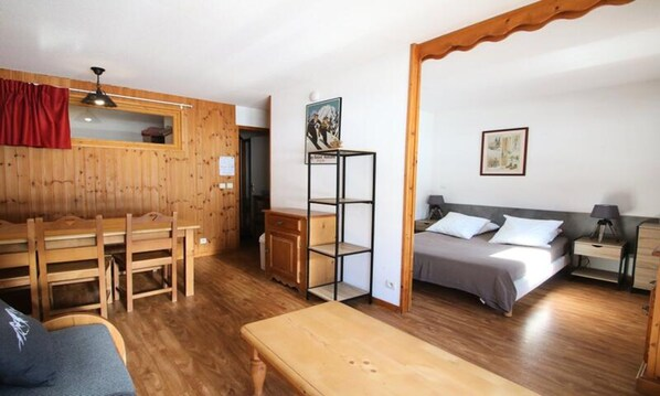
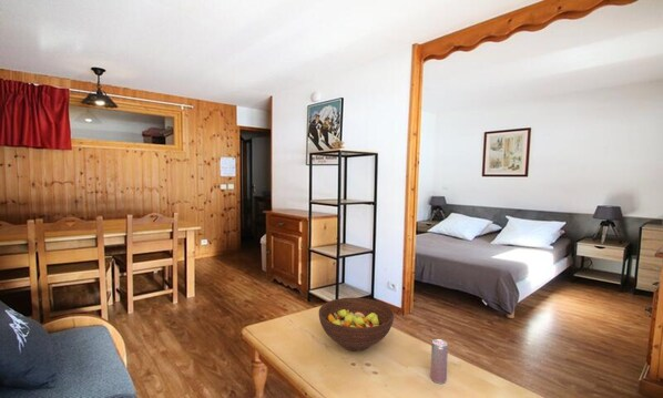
+ fruit bowl (355, 327)
+ beverage can (439, 360)
